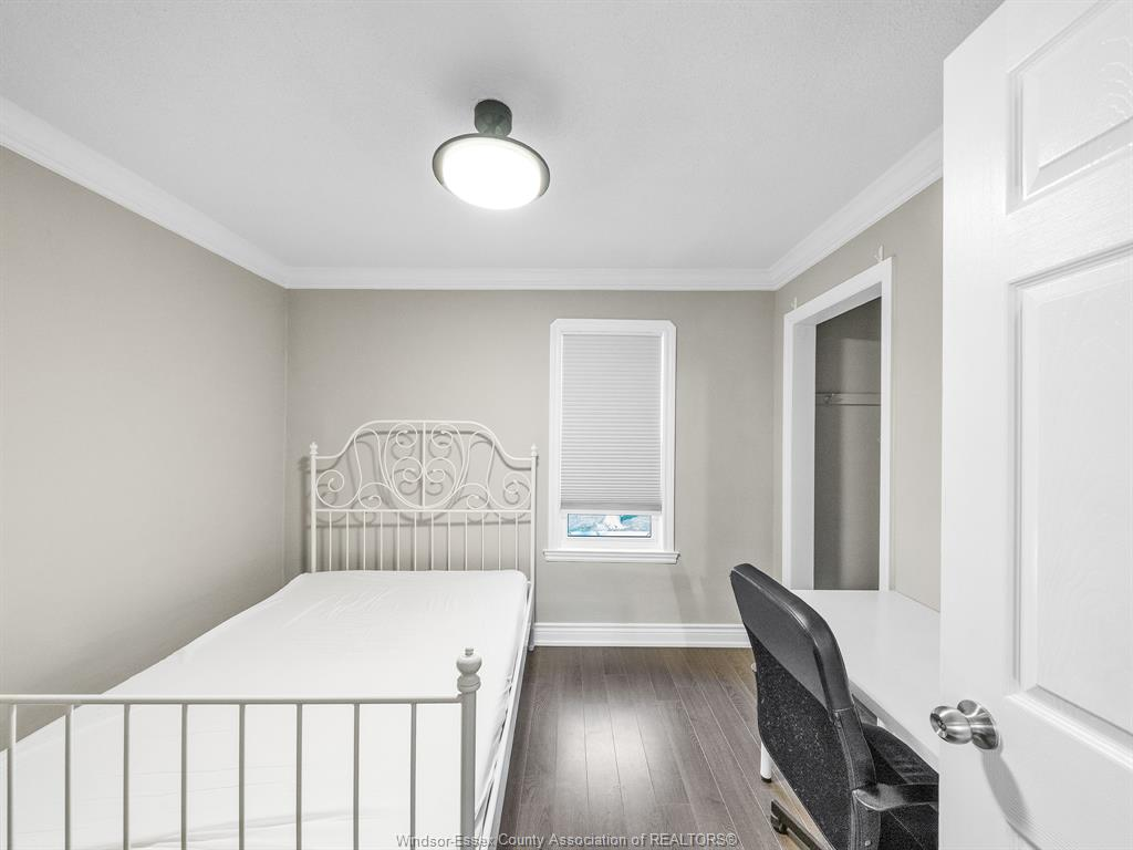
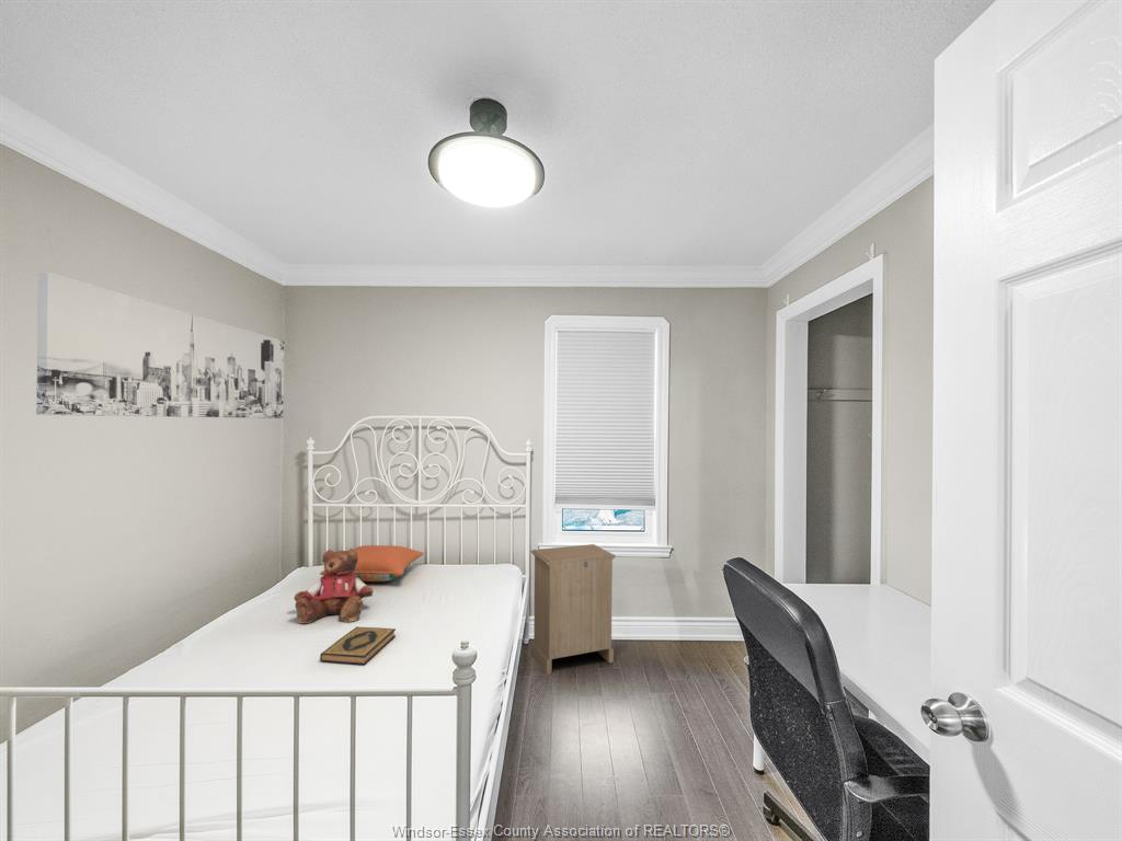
+ cabinet (571, 604)
+ pillow (375, 562)
+ hardback book (359, 644)
+ teddy bear (334, 583)
+ wall art (196, 366)
